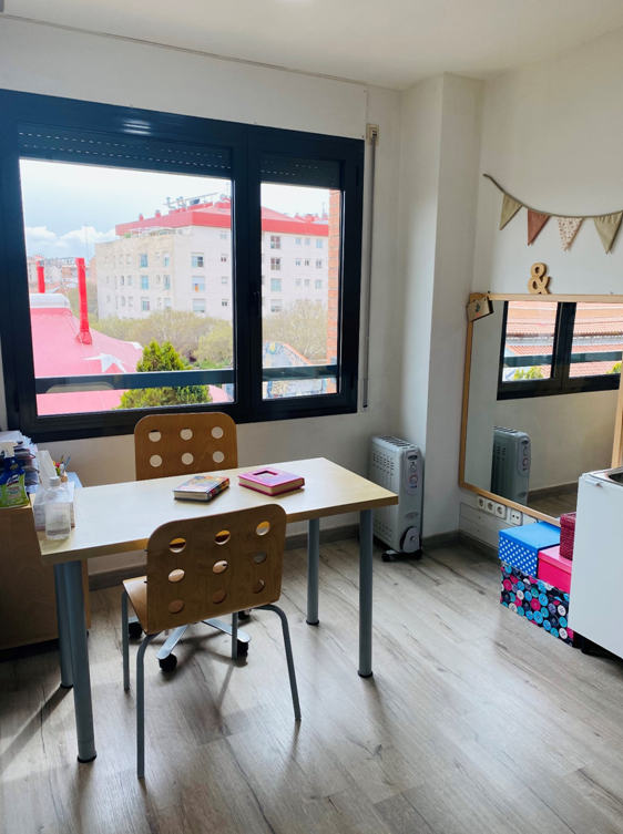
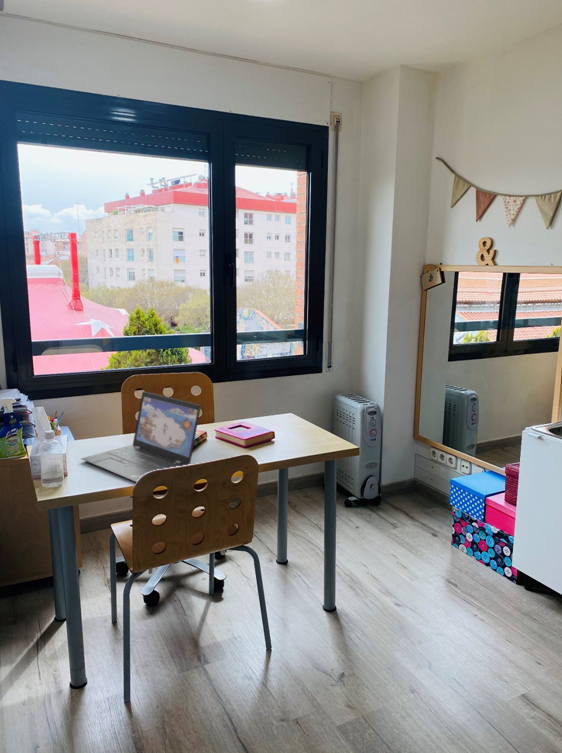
+ laptop (140, 433)
